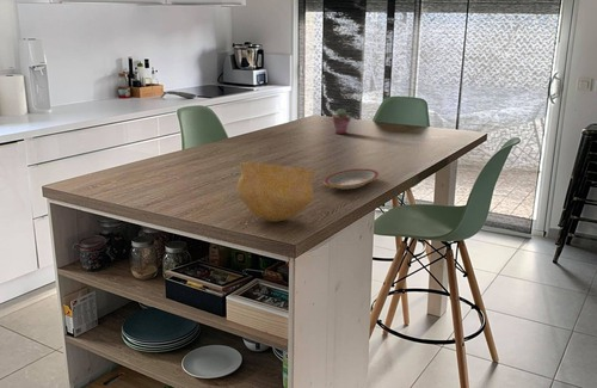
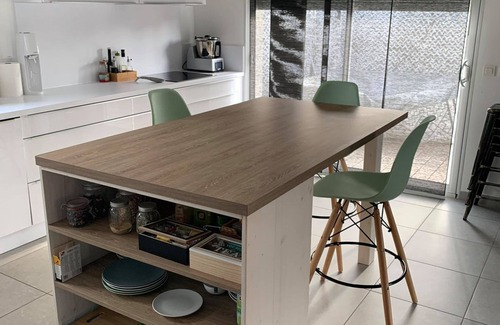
- plate (351, 180)
- bowl (276, 189)
- potted succulent (340, 121)
